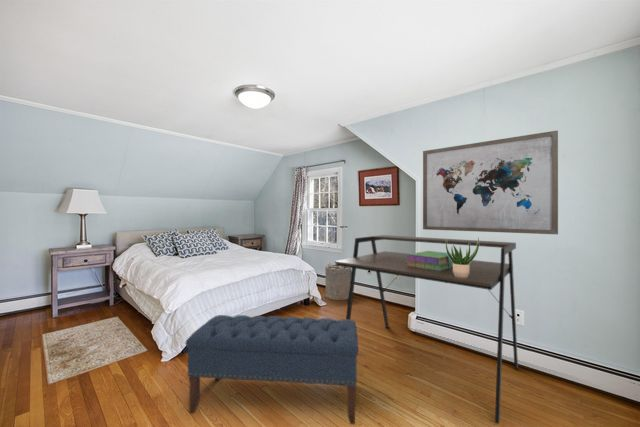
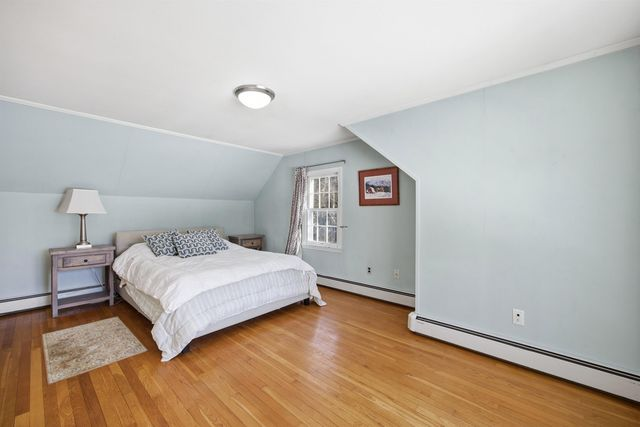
- bench (277, 361)
- laundry hamper (337, 279)
- potted plant (461, 256)
- desk (425, 279)
- stack of books (432, 259)
- wall art (481, 186)
